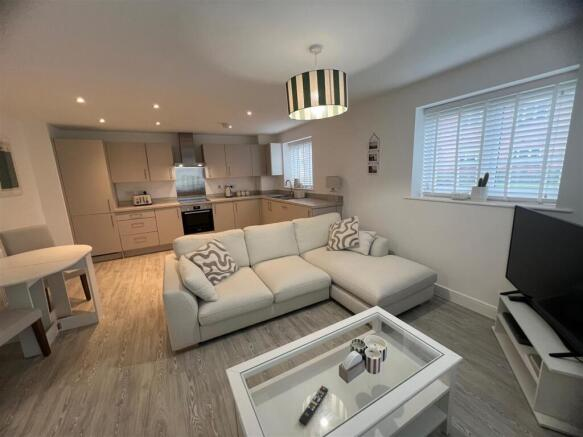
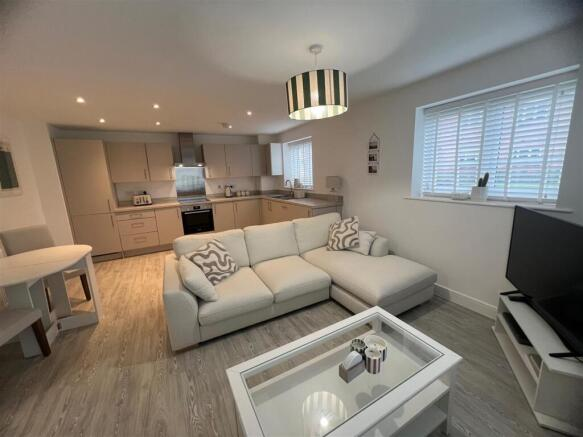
- remote control (314, 404)
